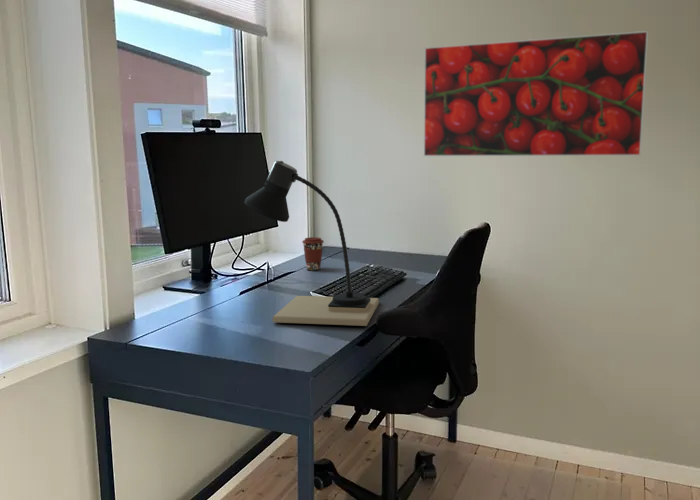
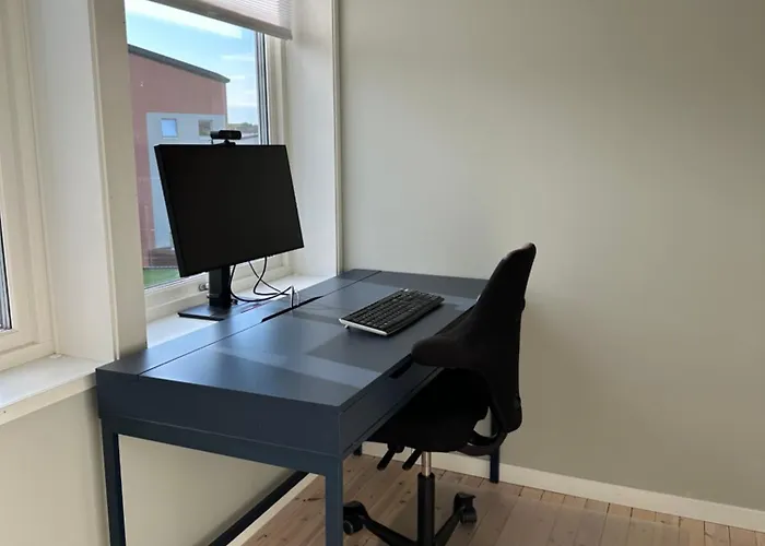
- desk lamp (287, 220)
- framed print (527, 99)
- coffee cup (313, 253)
